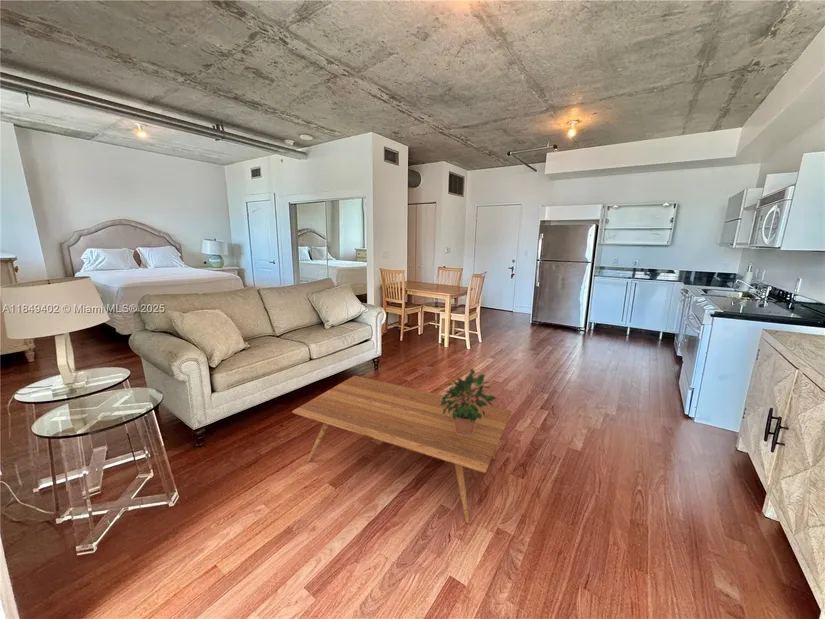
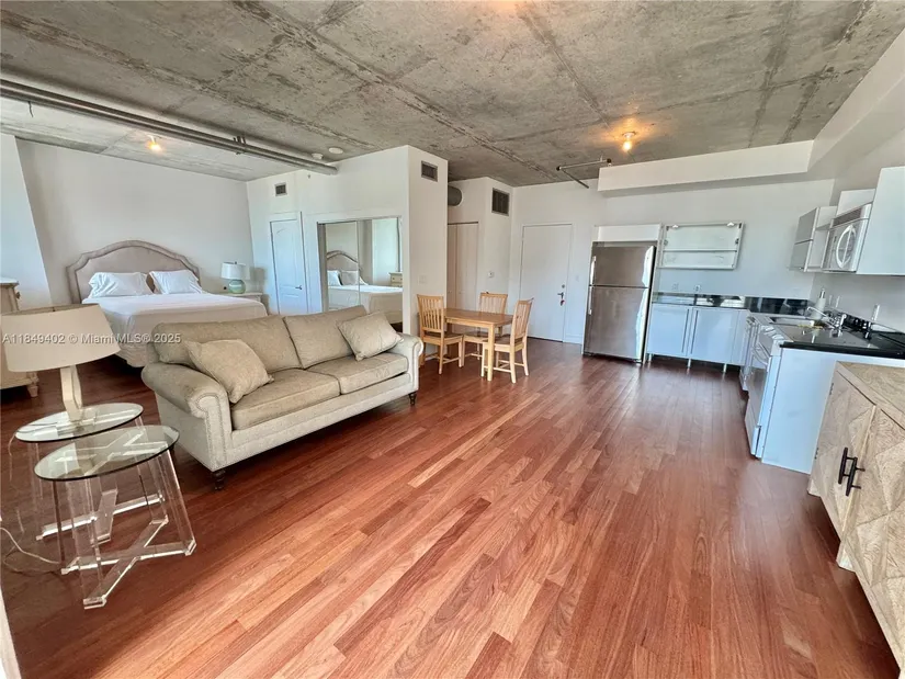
- coffee table (402, 435)
- potted plant (461, 400)
